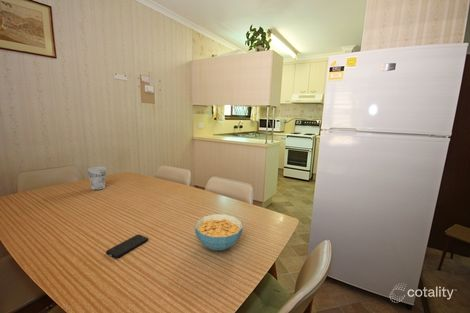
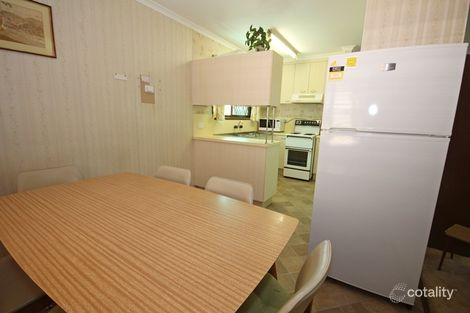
- smartphone (128, 245)
- cup (97, 178)
- cereal bowl (218, 235)
